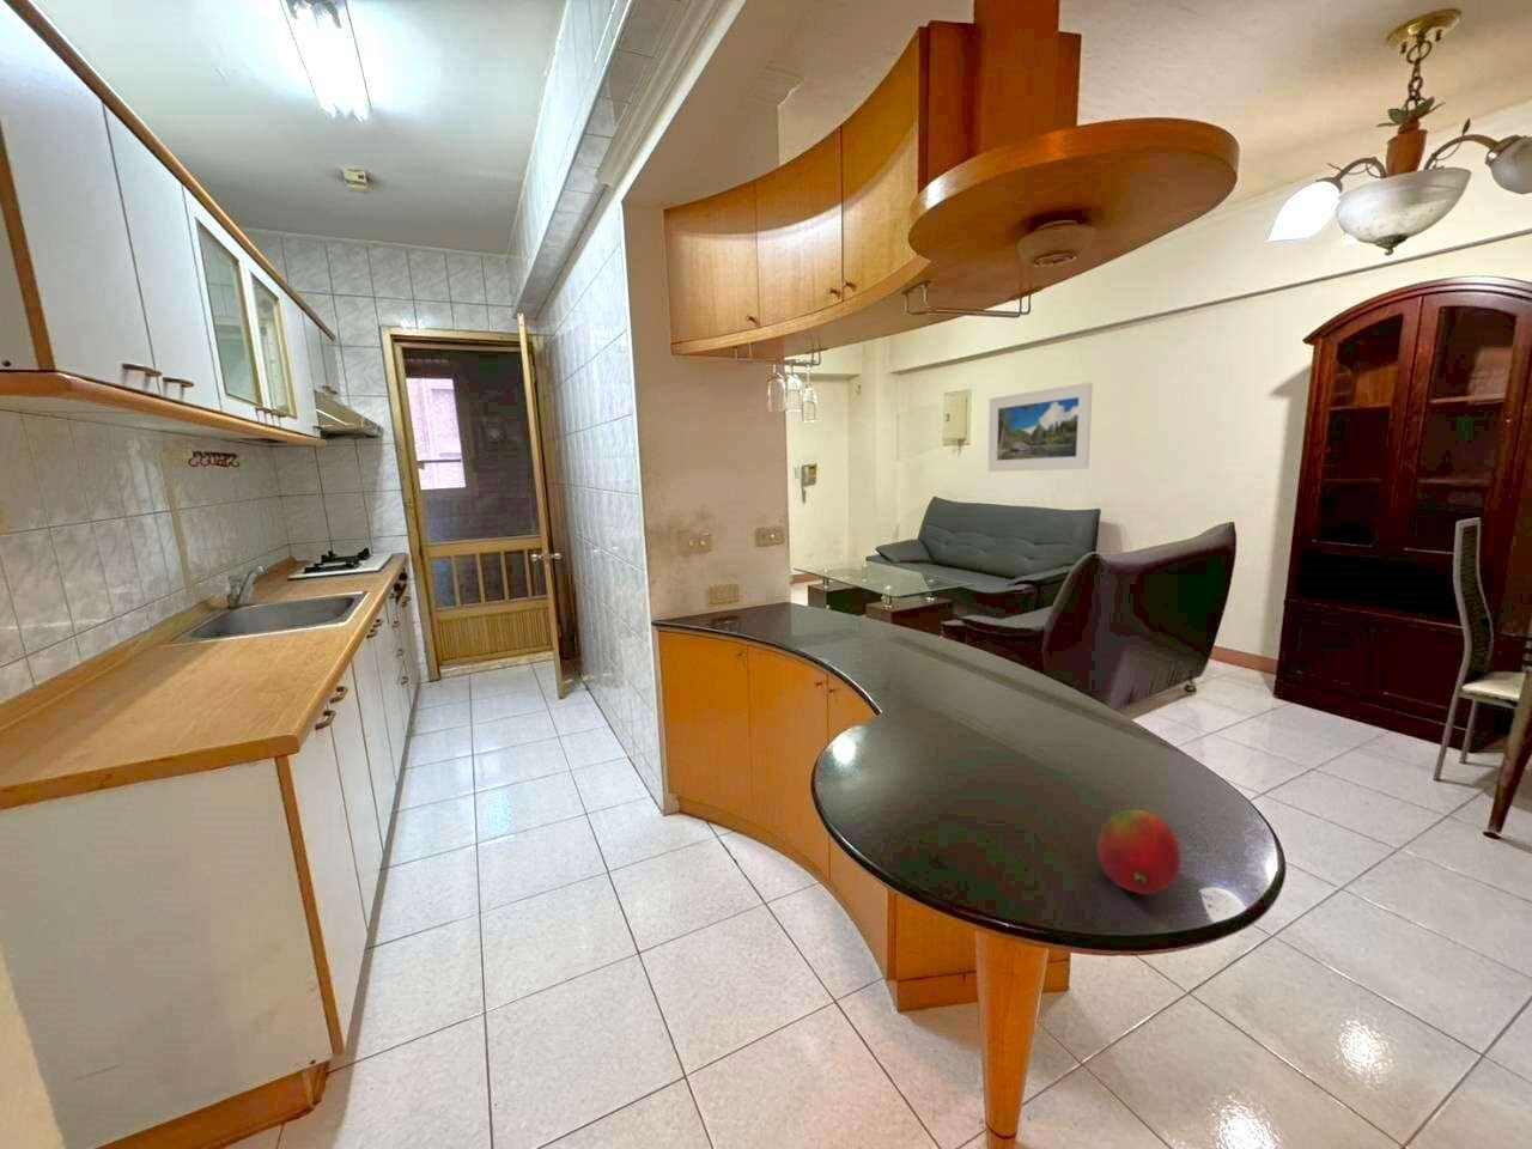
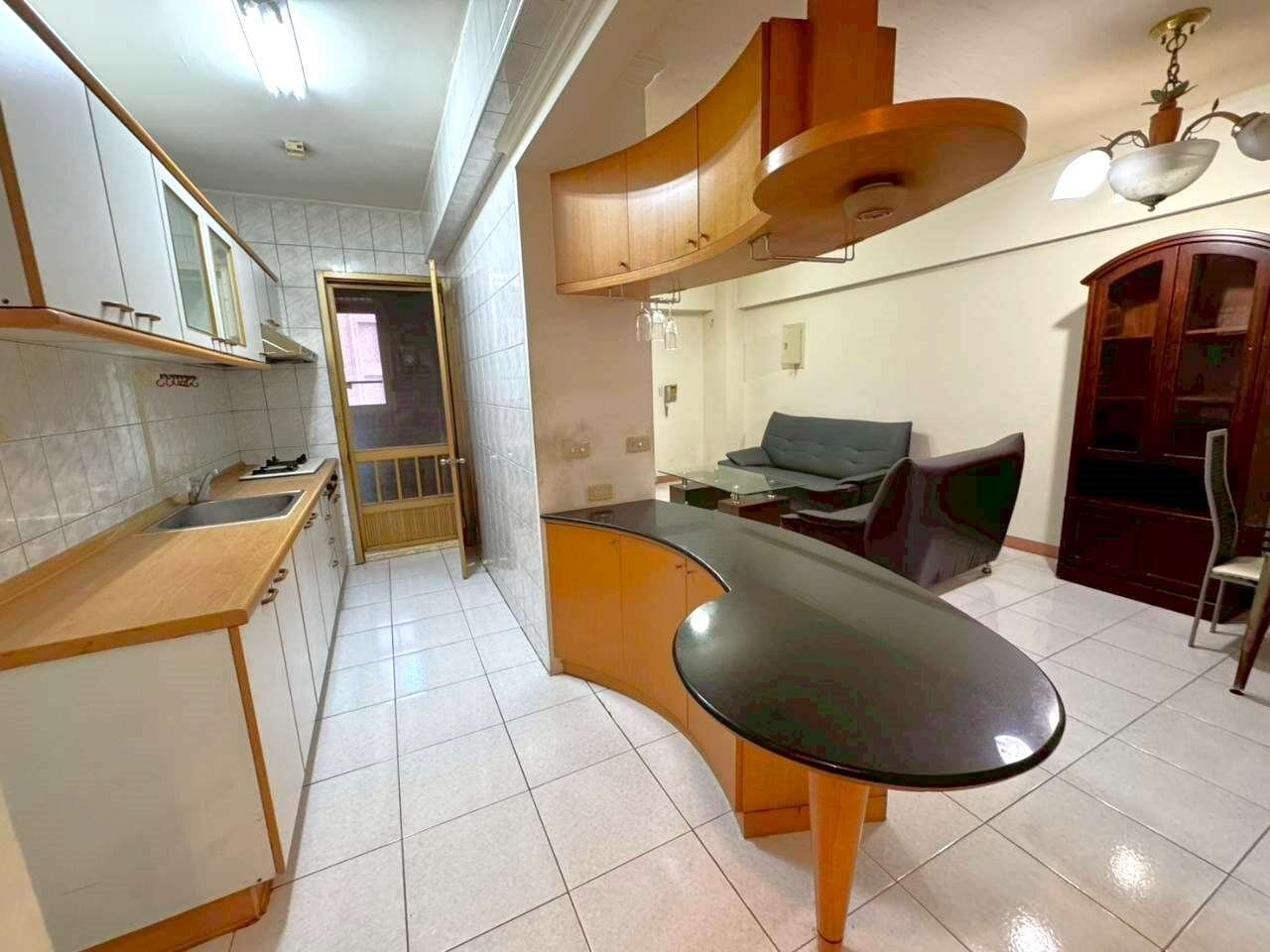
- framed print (1035, 431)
- fruit (1135, 847)
